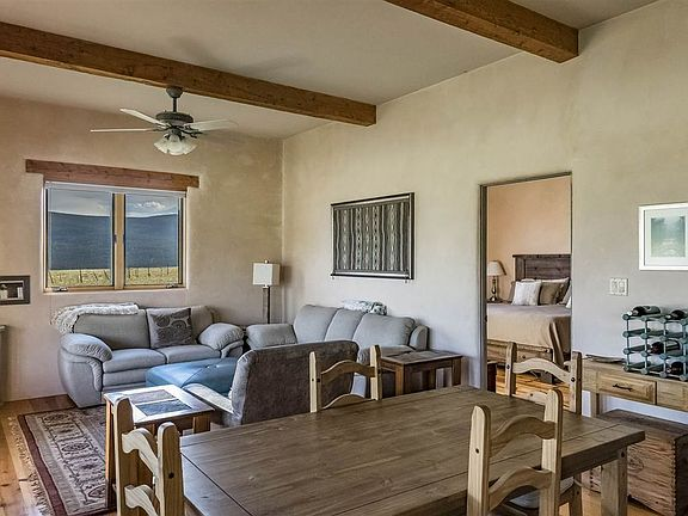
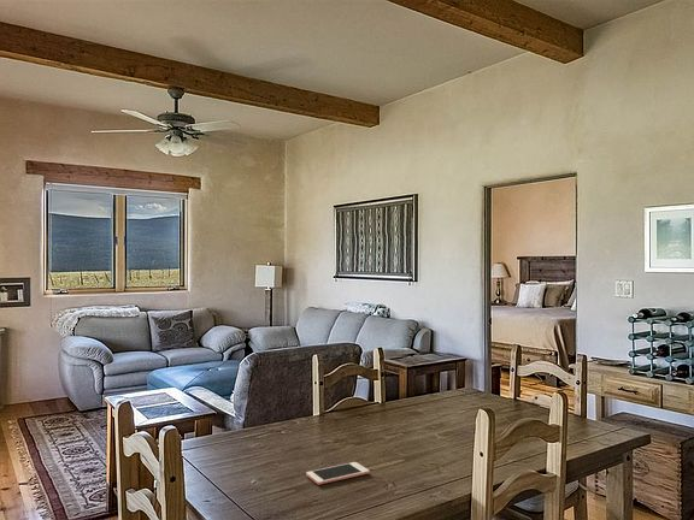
+ cell phone (337, 472)
